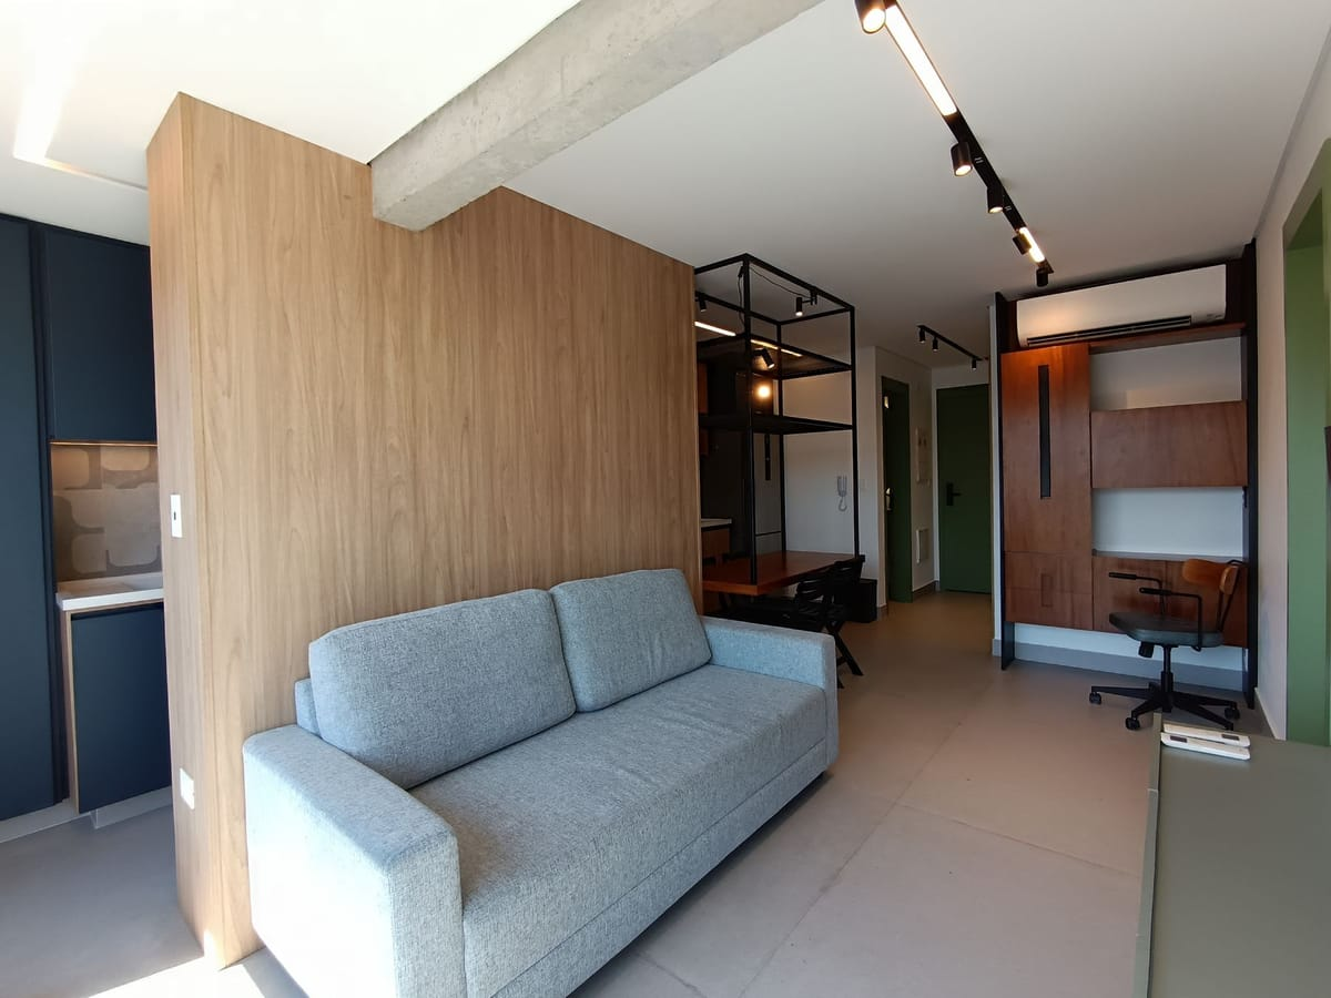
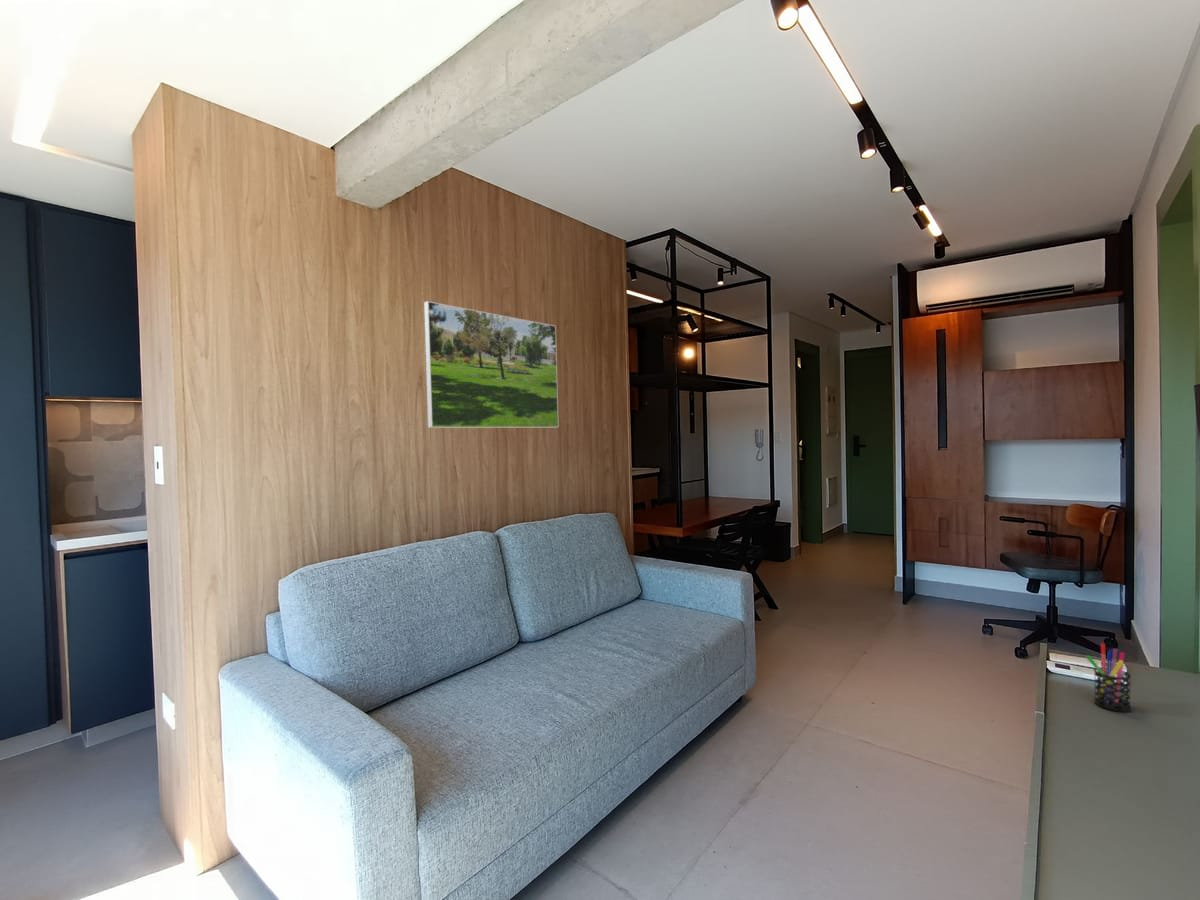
+ pen holder (1107, 675)
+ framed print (498, 371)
